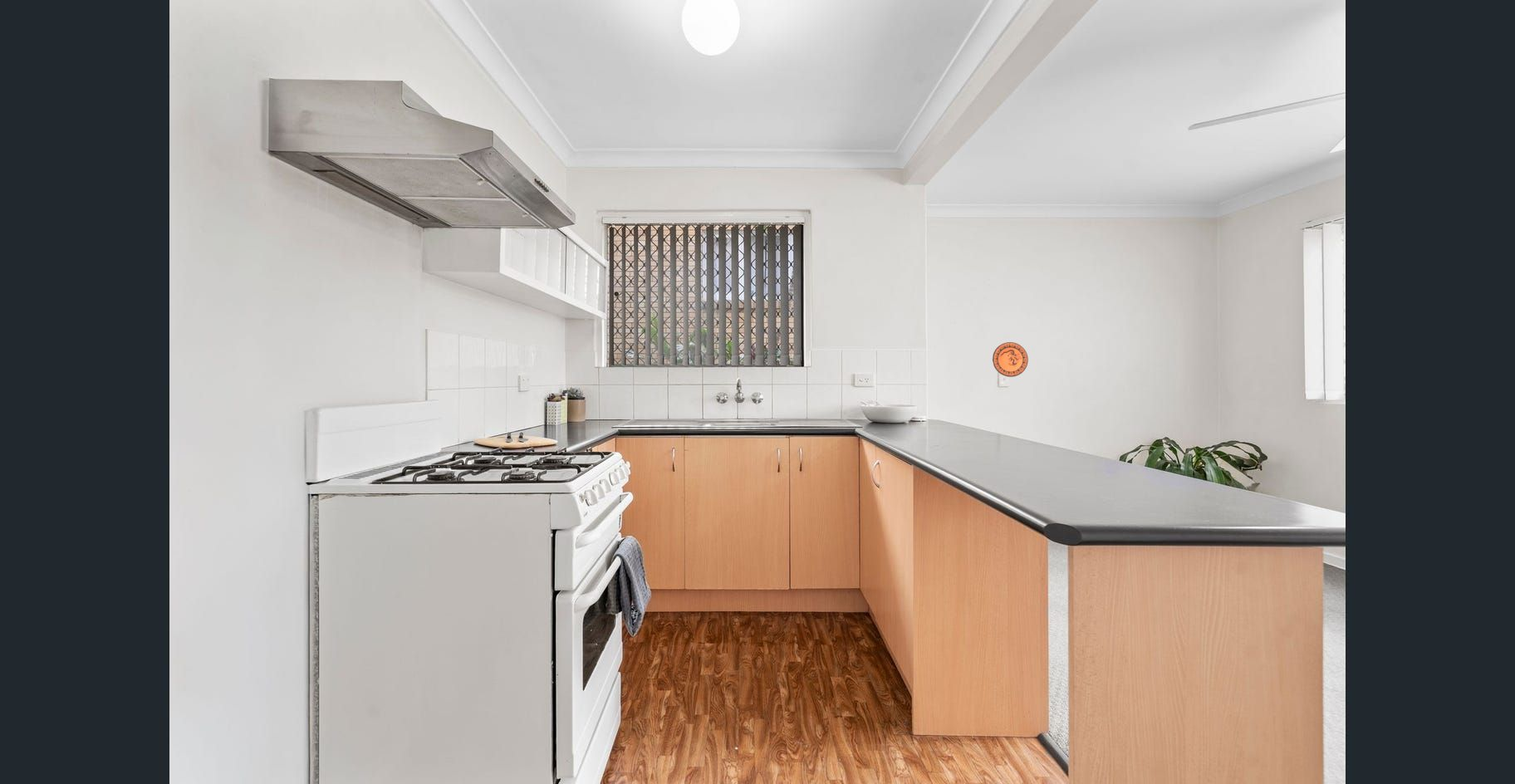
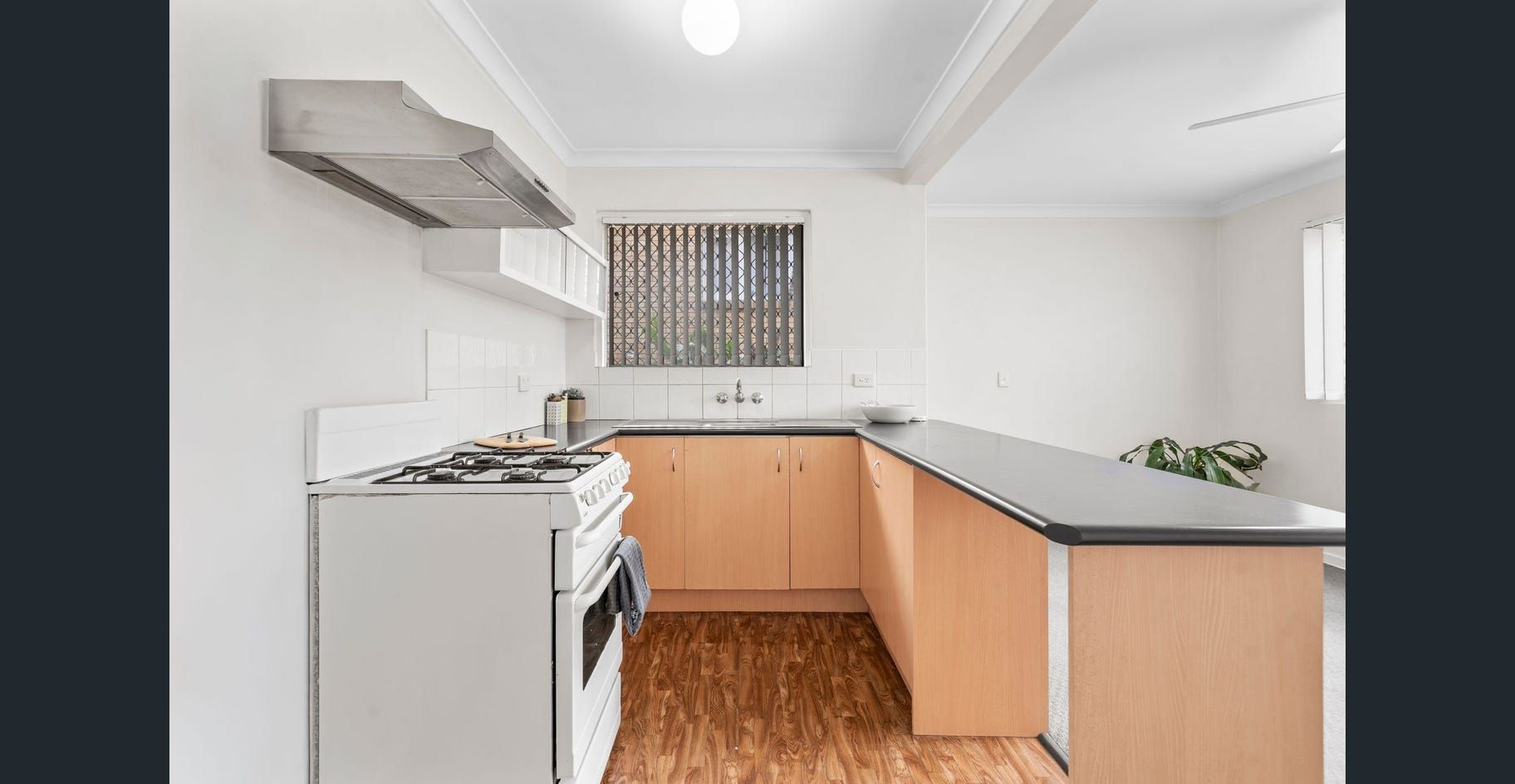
- decorative plate (1010, 359)
